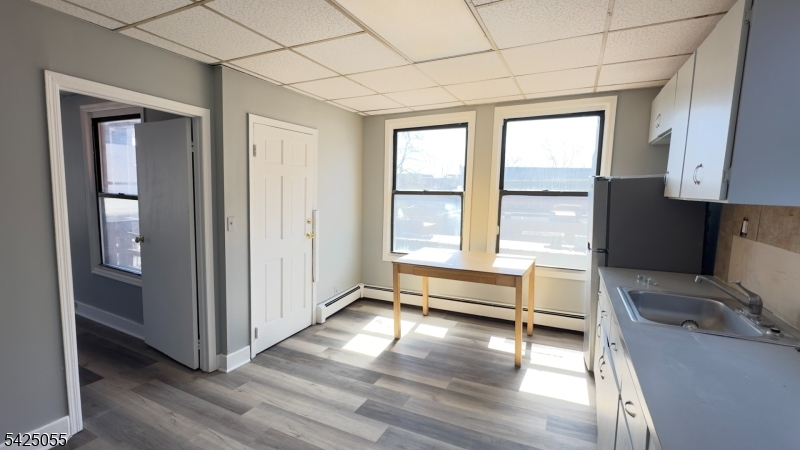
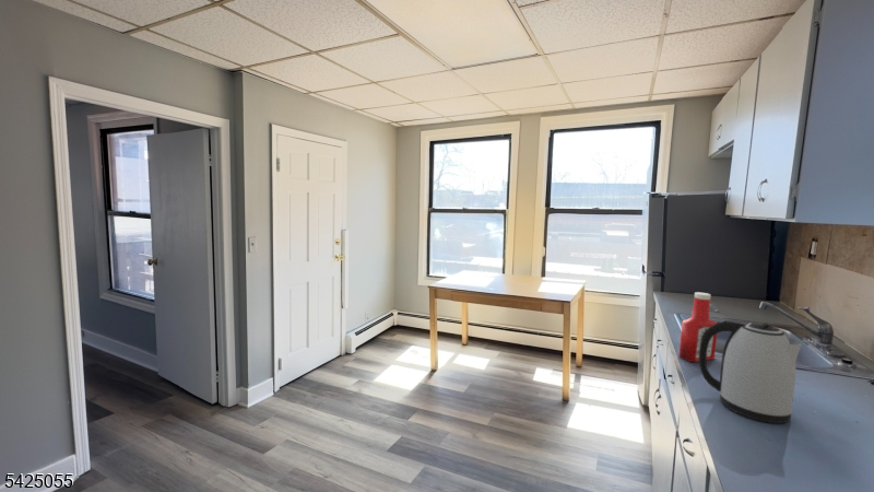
+ kettle (744, 363)
+ soap bottle (699, 326)
